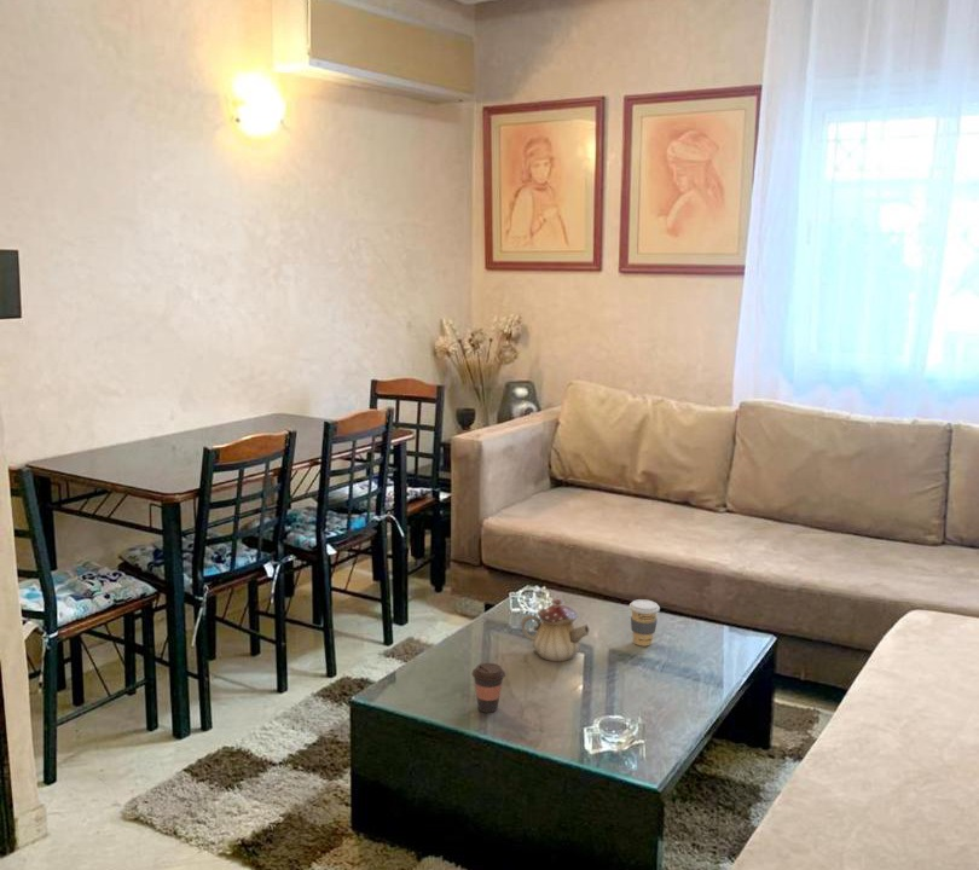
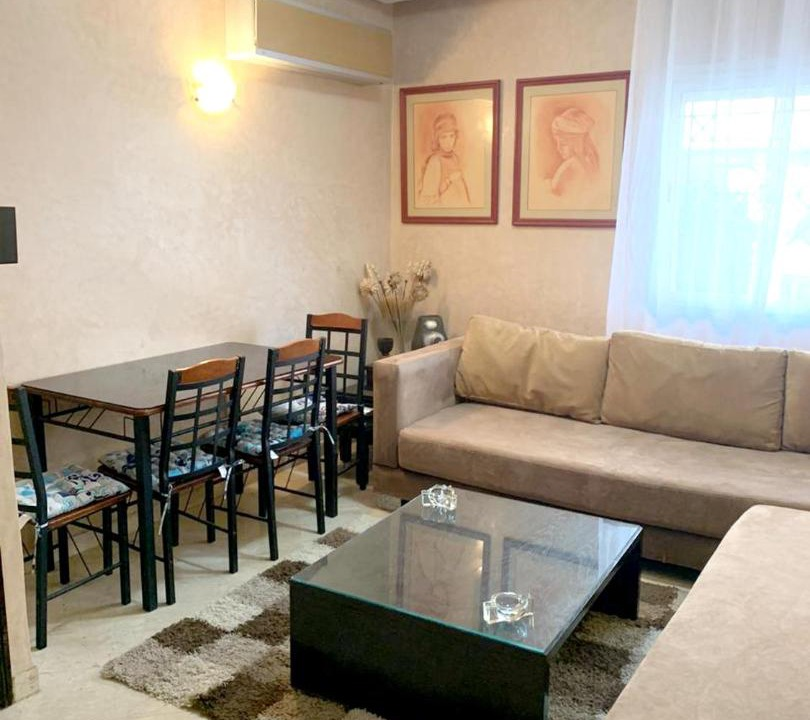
- coffee cup (643, 622)
- teapot (554, 626)
- coffee cup (488, 688)
